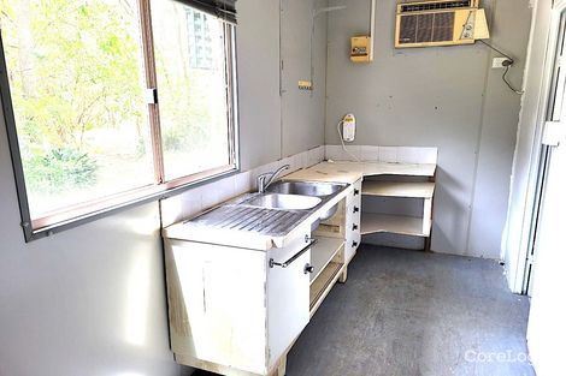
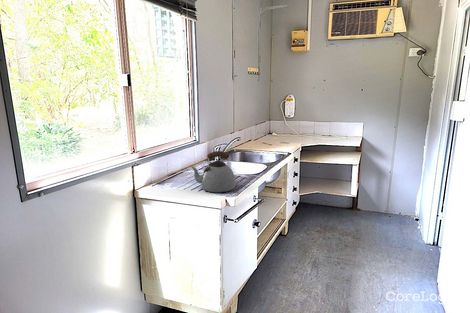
+ kettle (212, 169)
